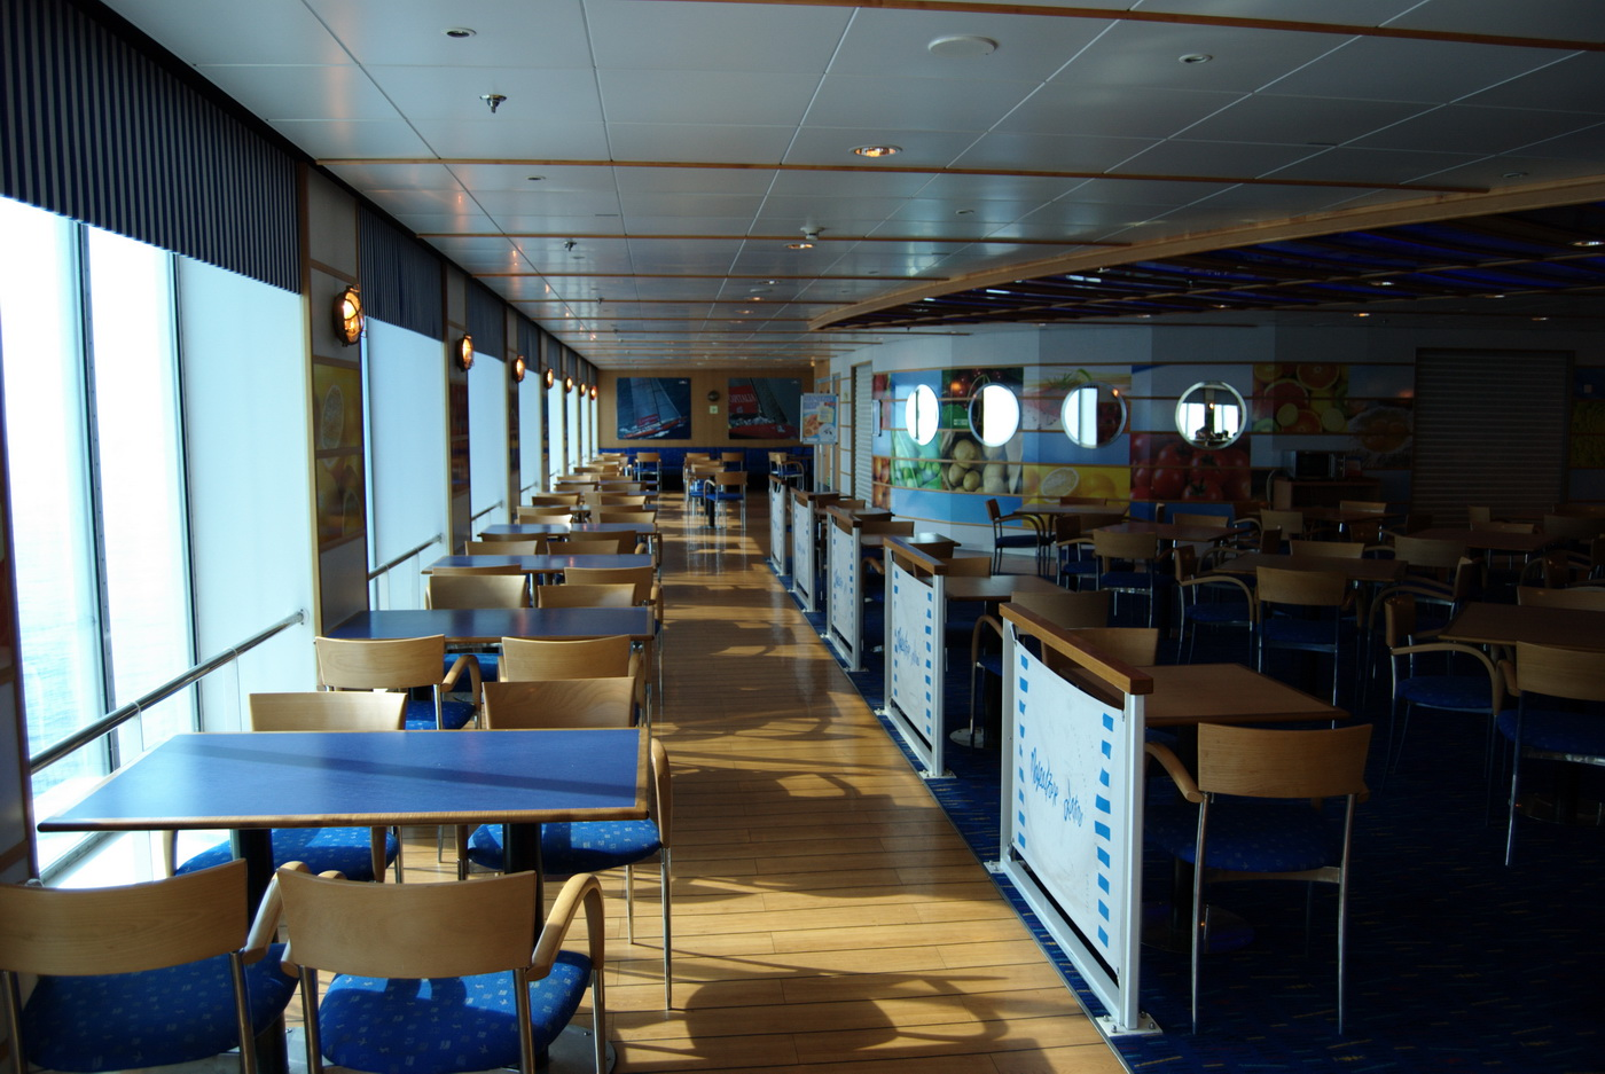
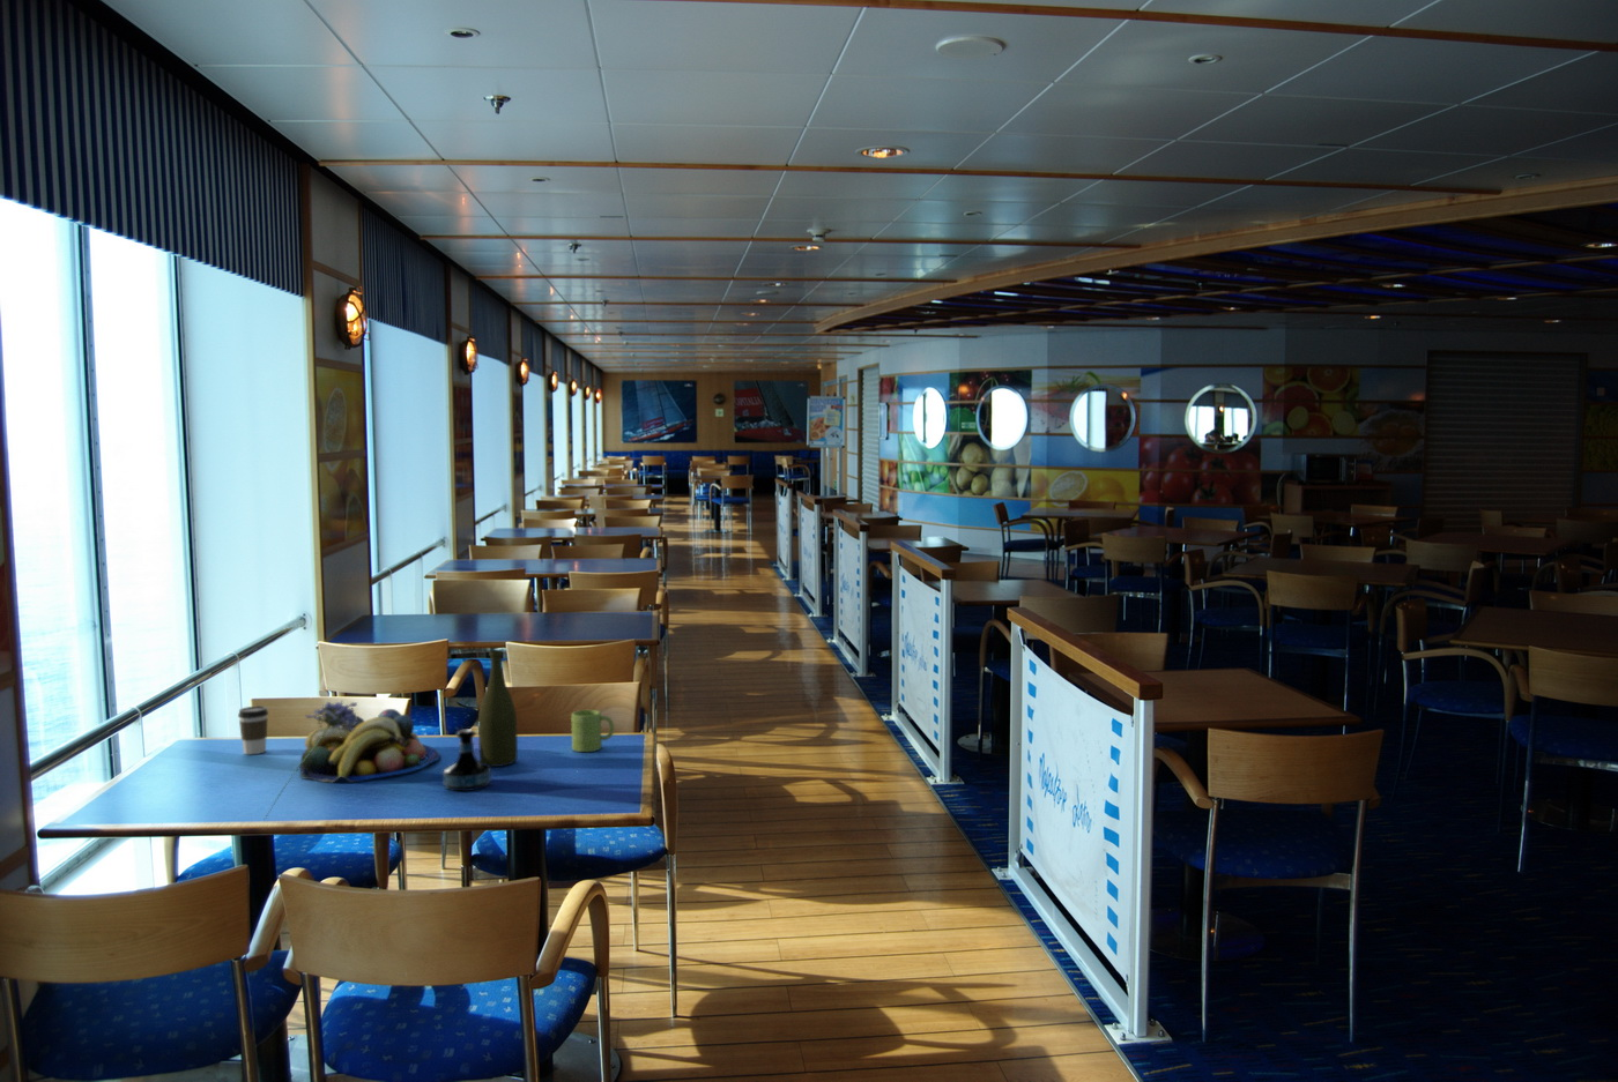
+ flower (308, 754)
+ tequila bottle (465, 757)
+ coffee cup (253, 729)
+ bottle (497, 706)
+ mug (593, 729)
+ fruit bowl (370, 739)
